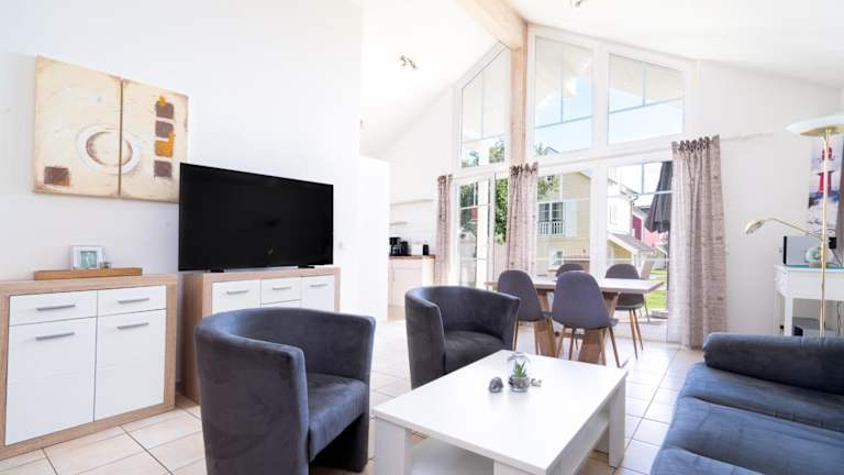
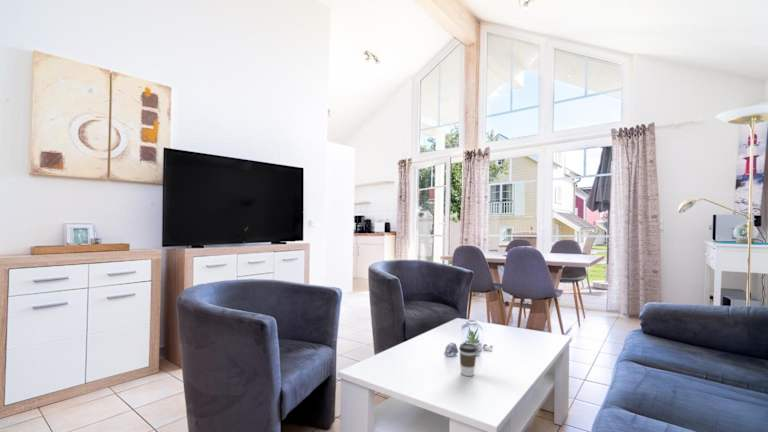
+ coffee cup (467, 359)
